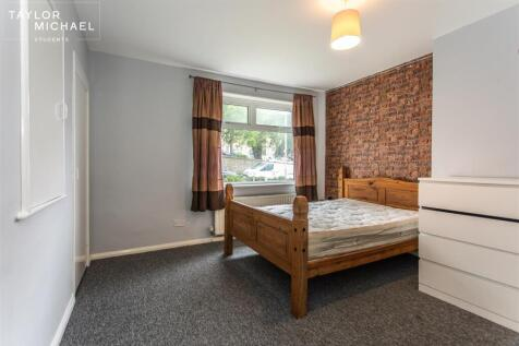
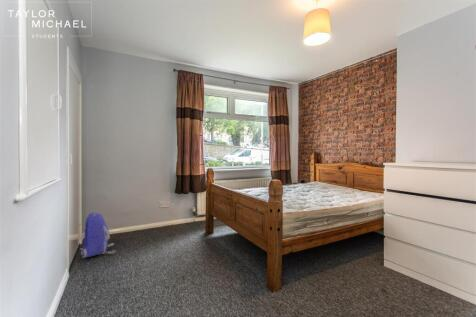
+ backpack (97, 231)
